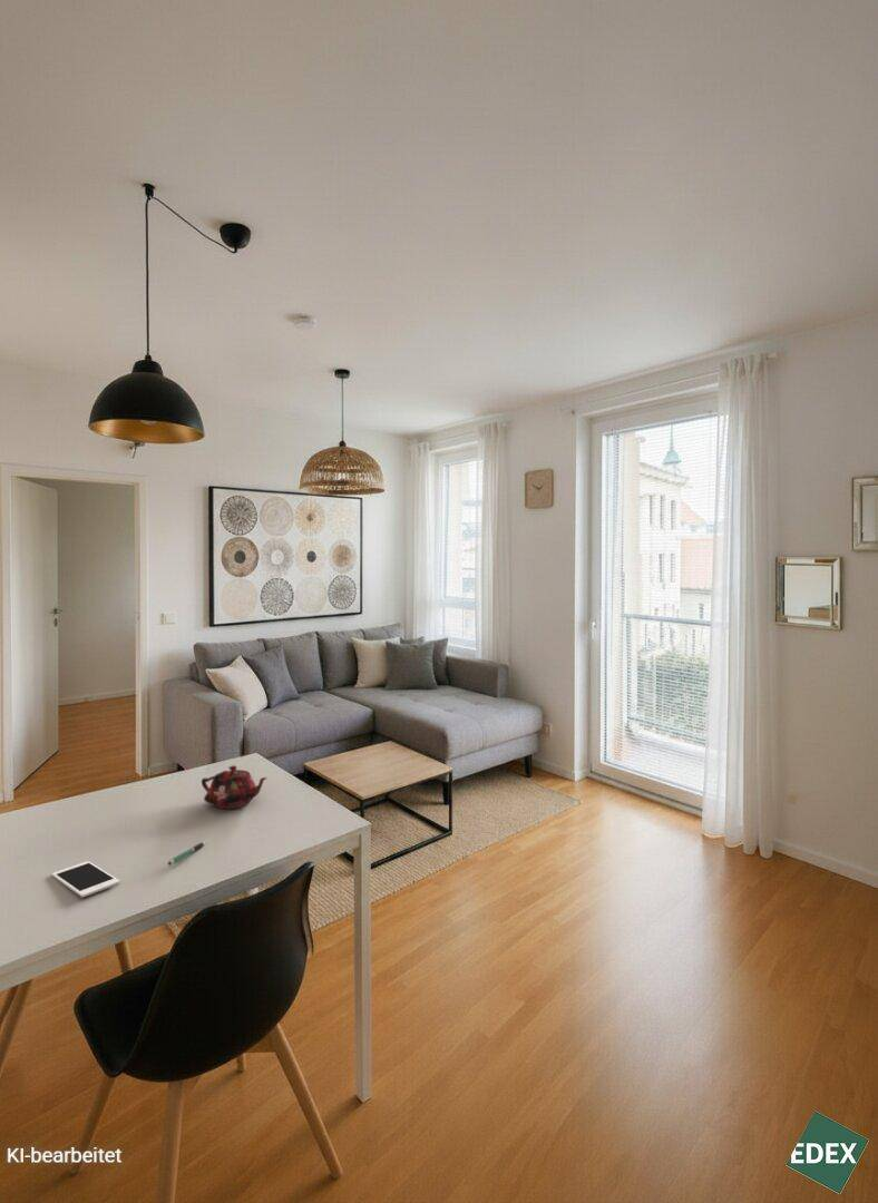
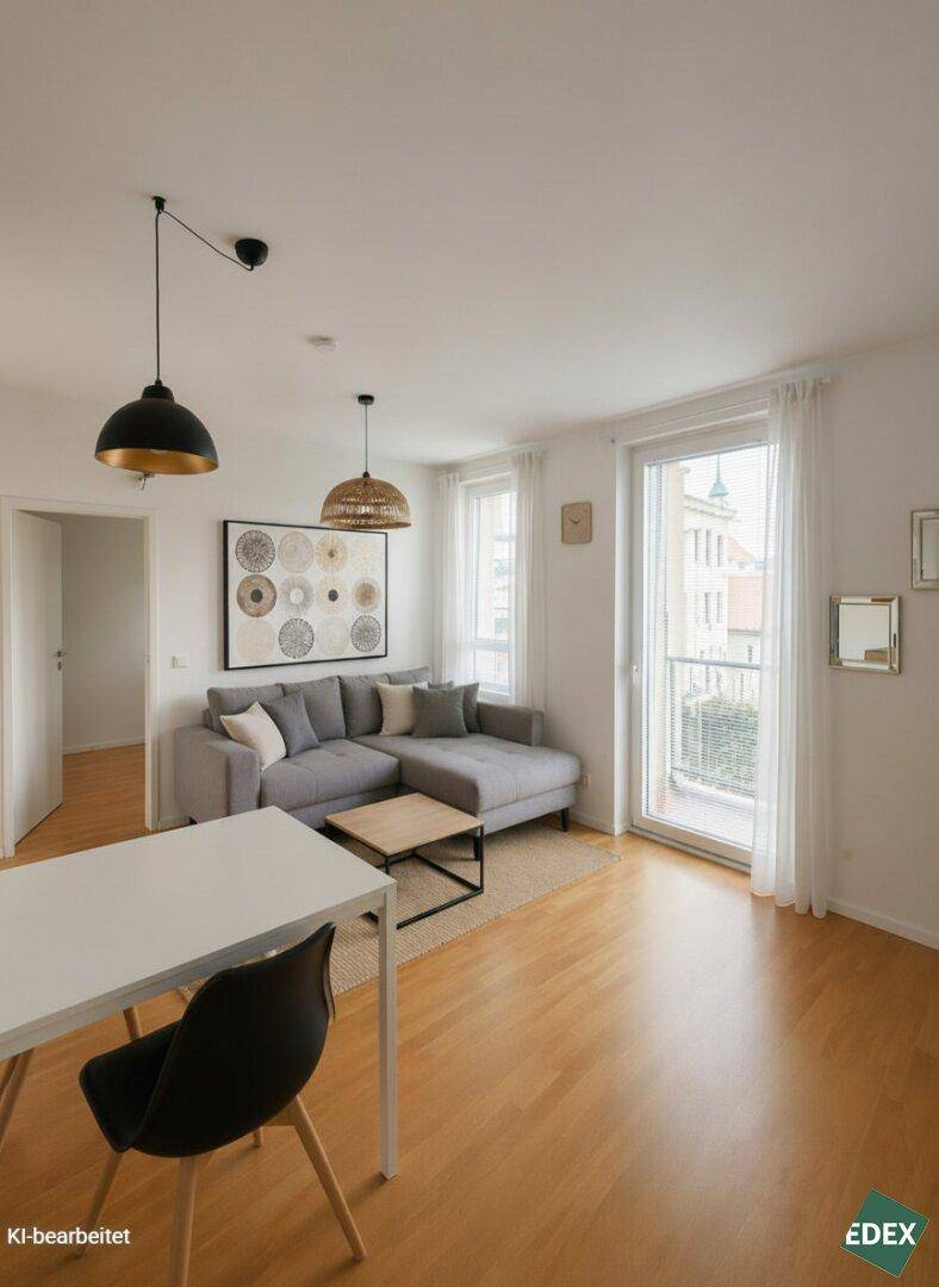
- teapot (234, 784)
- pen (187, 852)
- cell phone (85, 878)
